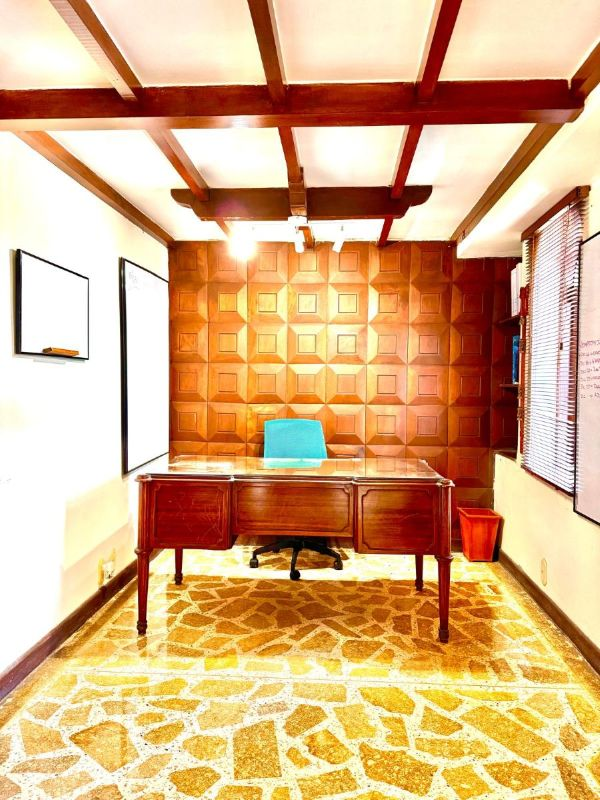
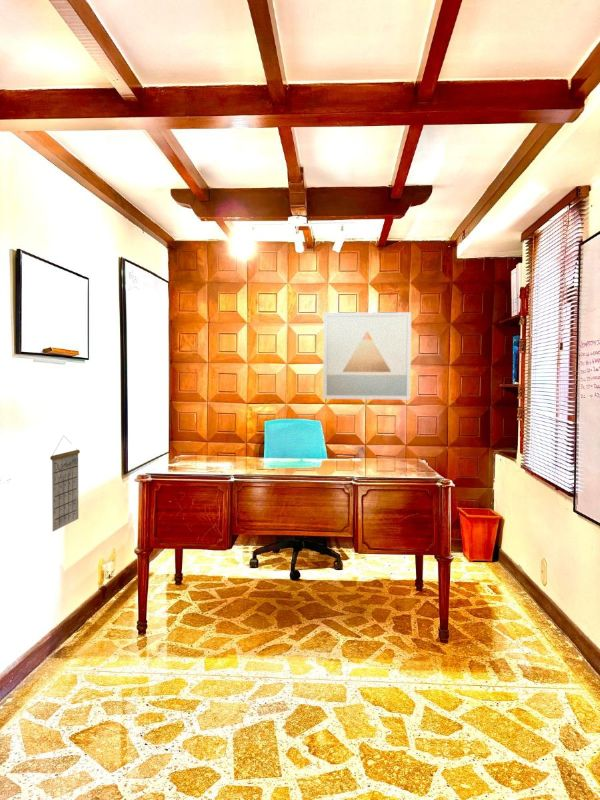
+ calendar (65, 480)
+ wall art (366, 356)
